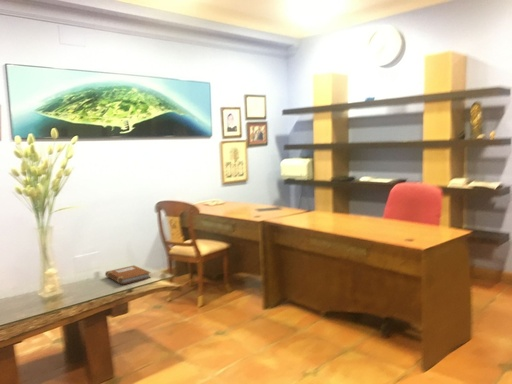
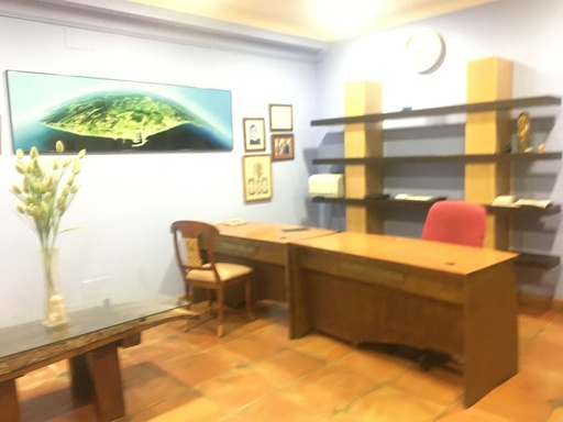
- notebook (127, 274)
